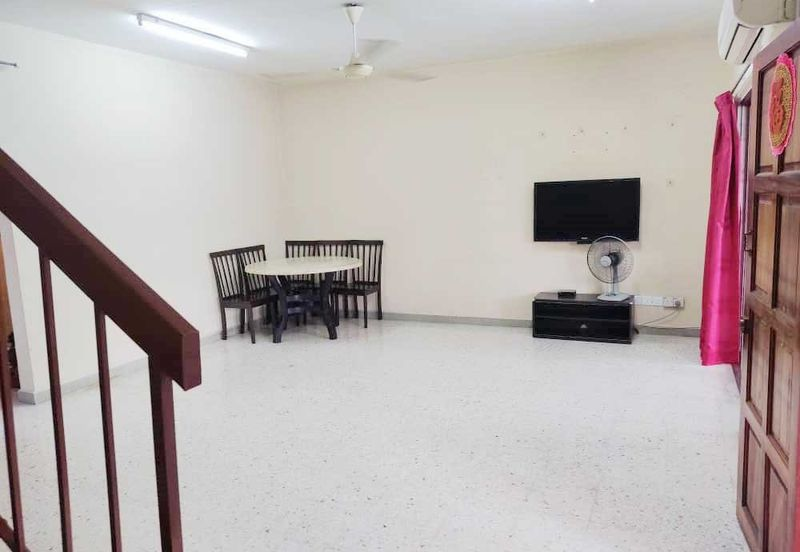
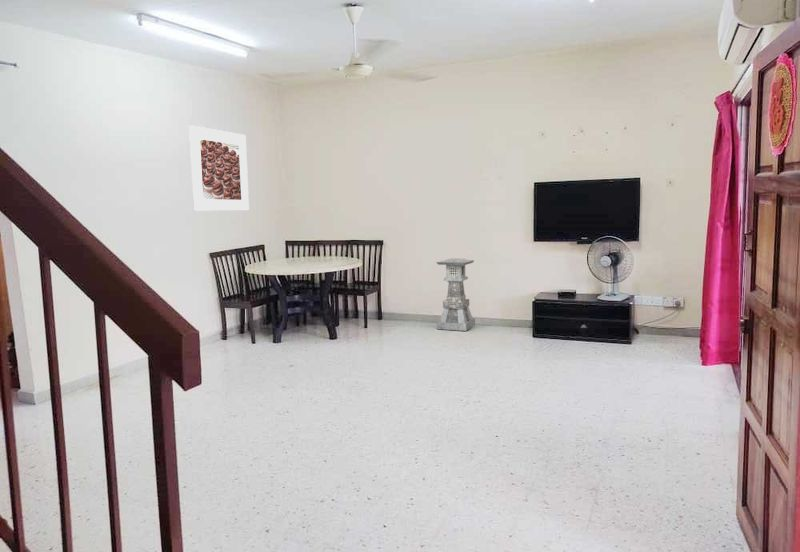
+ lantern (456, 293)
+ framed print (221, 171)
